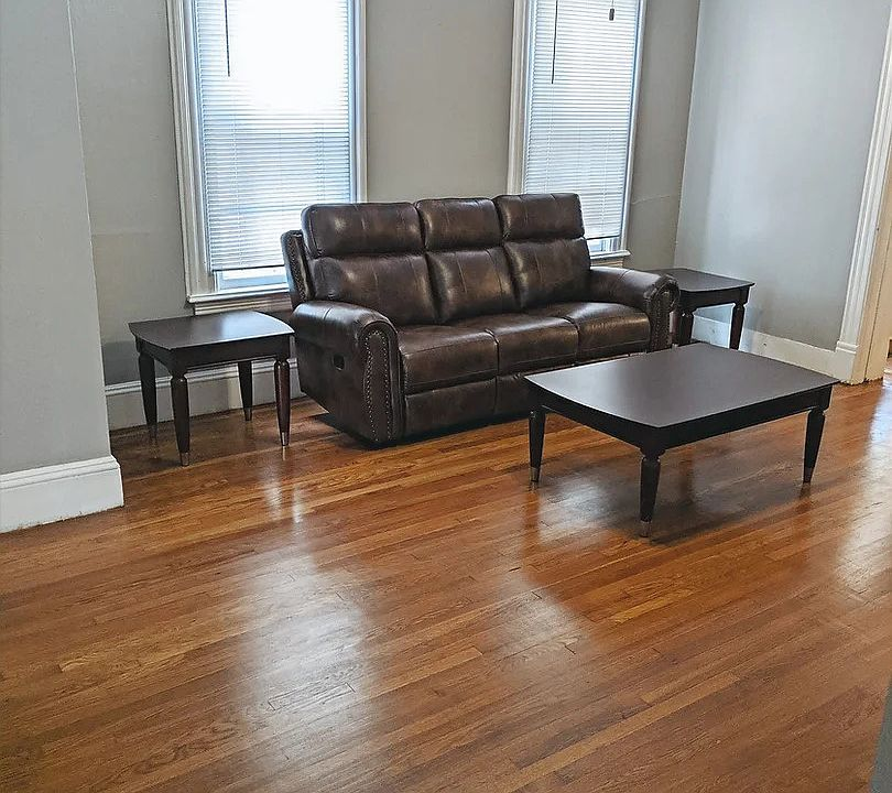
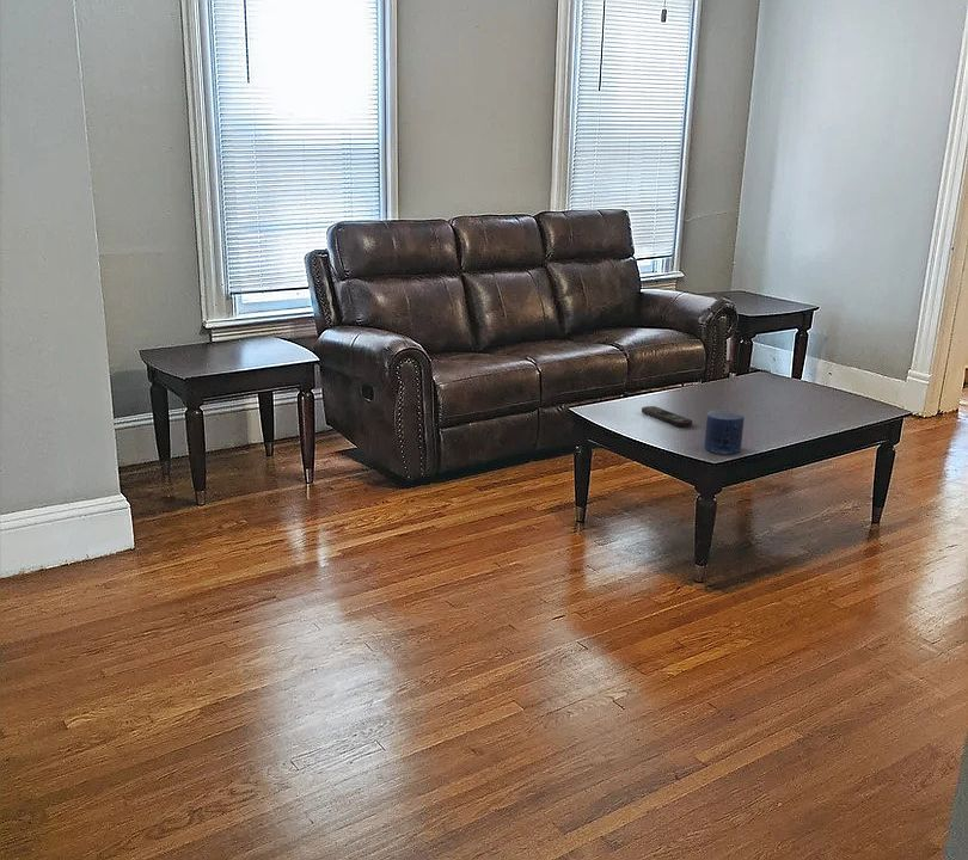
+ remote control (666, 416)
+ candle (723, 431)
